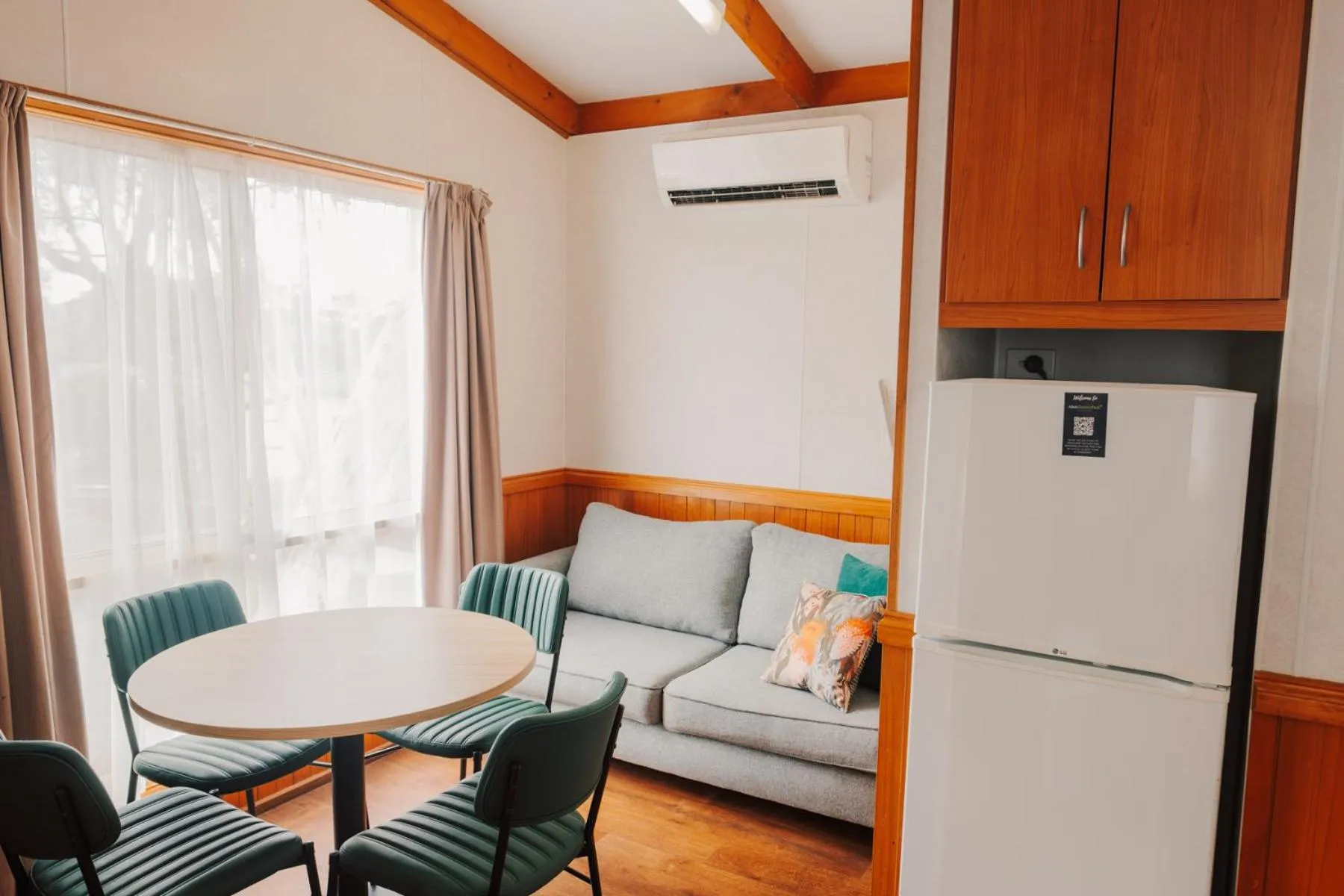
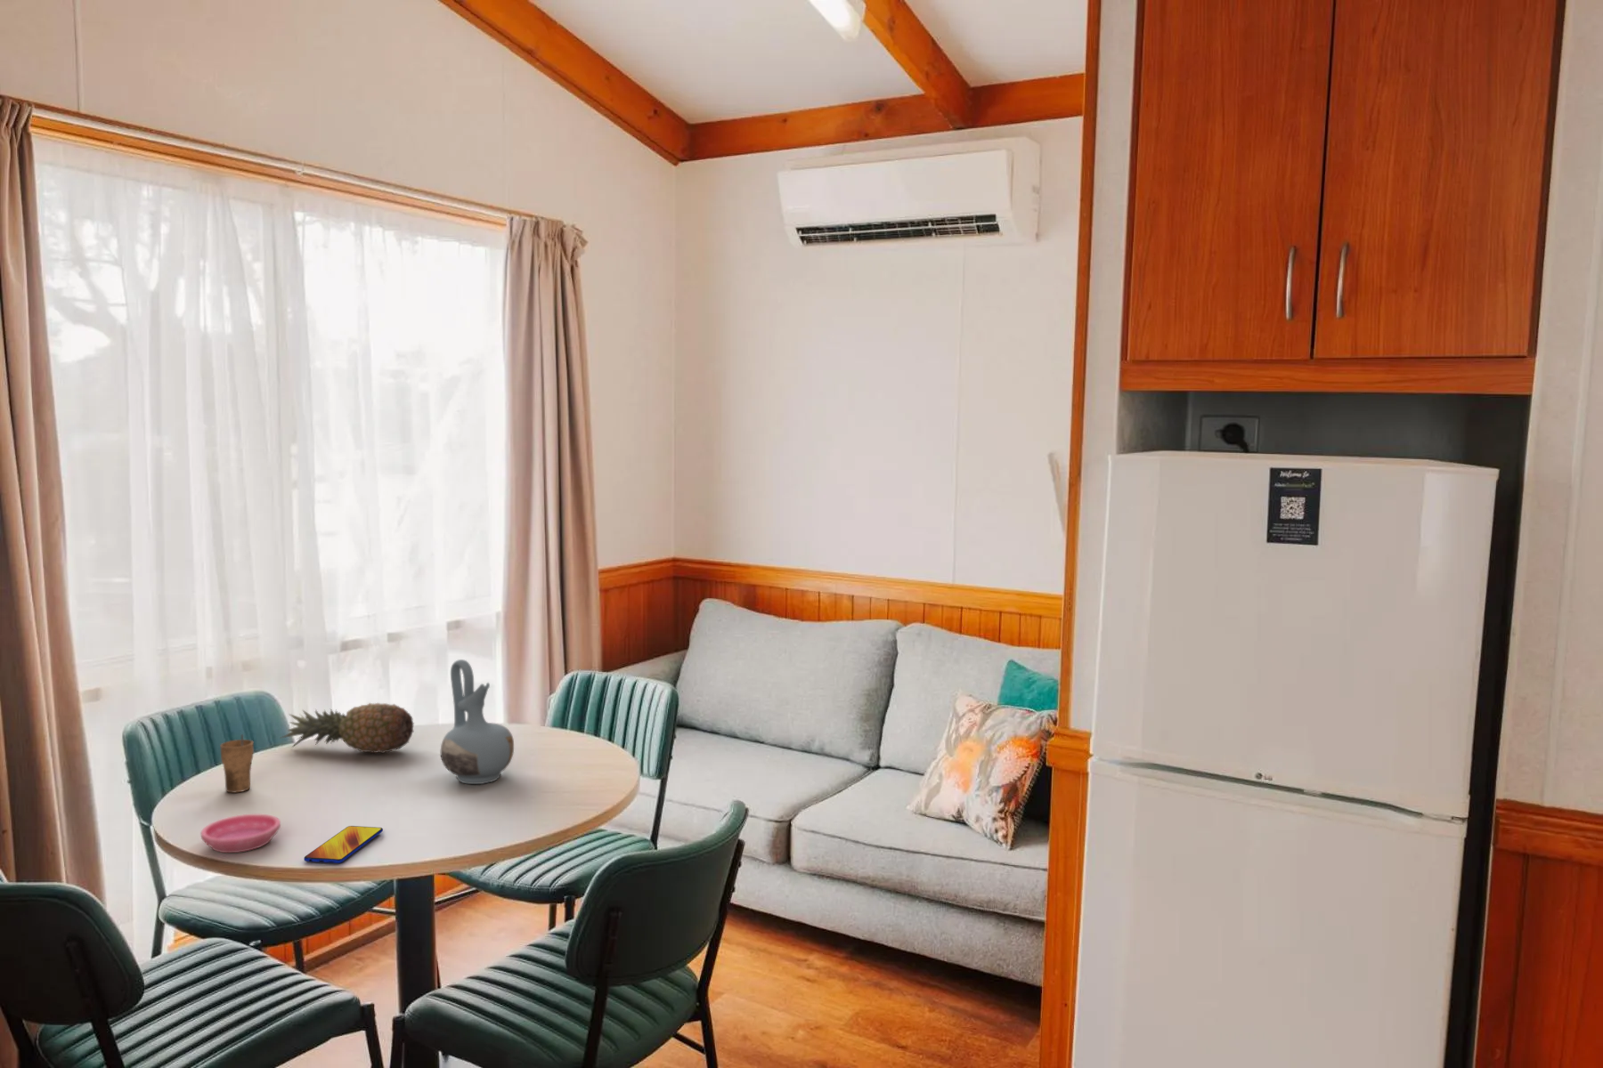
+ smartphone (345, 844)
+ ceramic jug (477, 720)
+ cup (237, 760)
+ saucer (241, 834)
+ fruit (349, 726)
